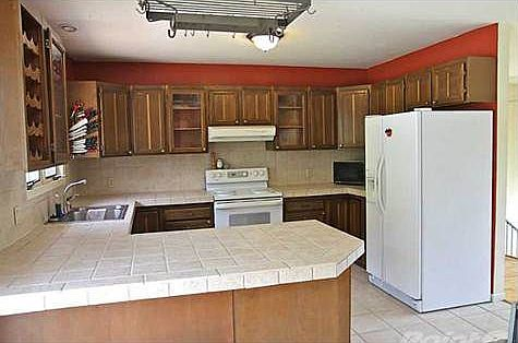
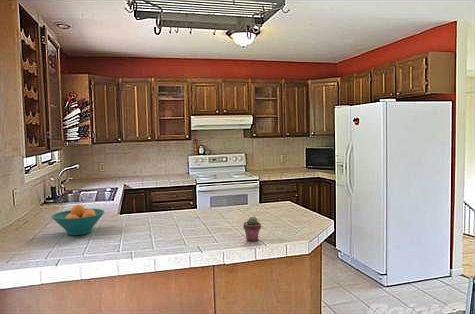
+ potted succulent (252, 228)
+ fruit bowl (78, 218)
